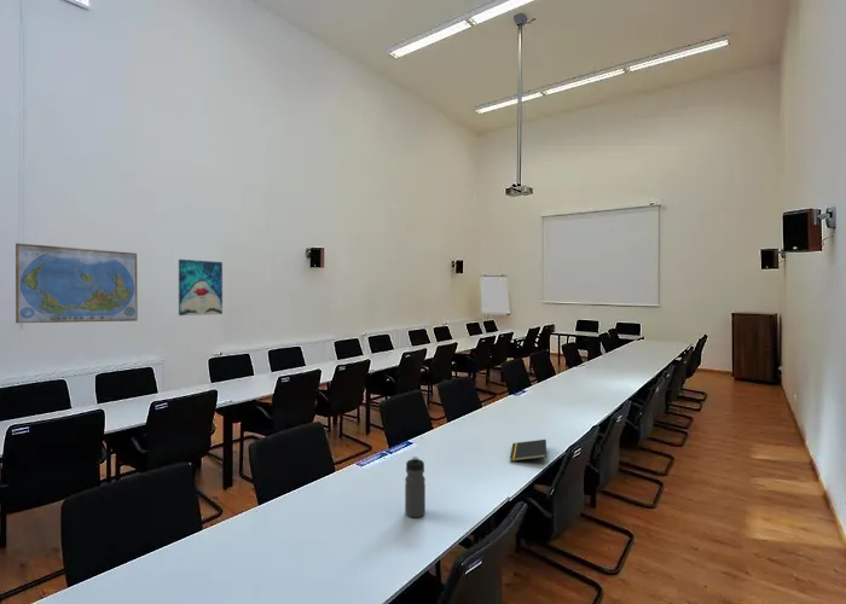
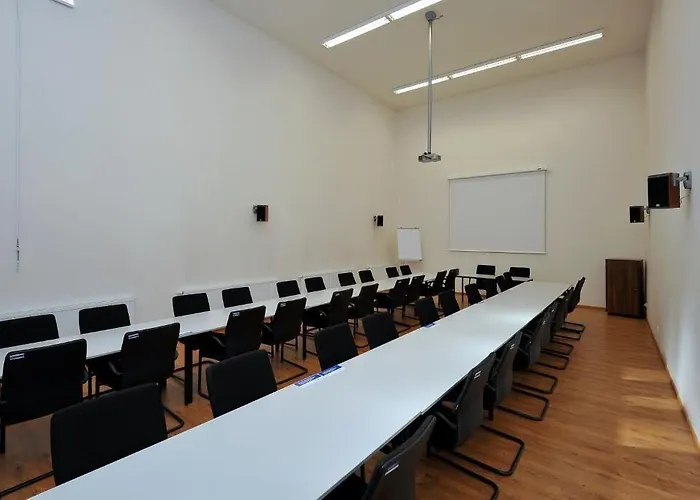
- notepad (528, 449)
- water bottle (415, 484)
- wall art (201, 288)
- world map (81, 285)
